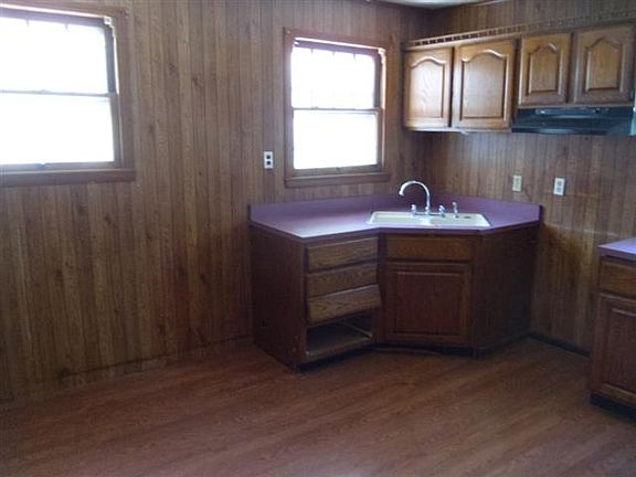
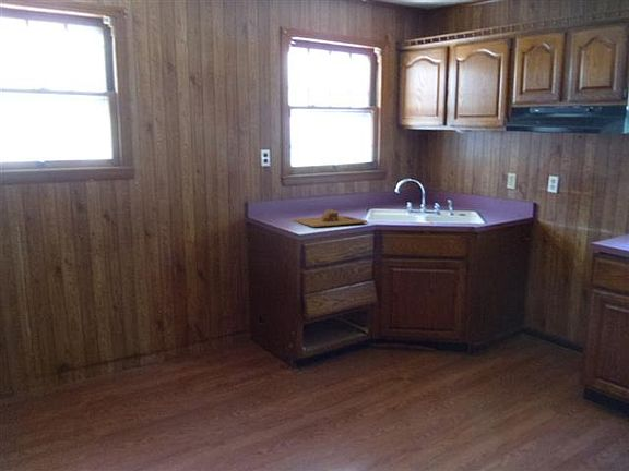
+ cutting board (329, 215)
